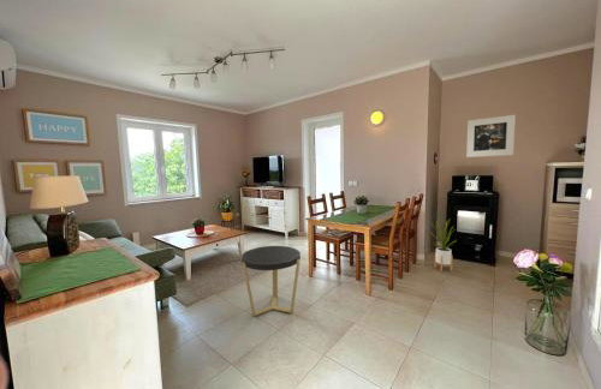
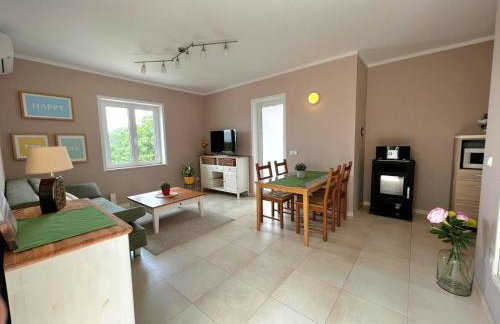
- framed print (489, 137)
- side table (273, 281)
- house plant (444, 243)
